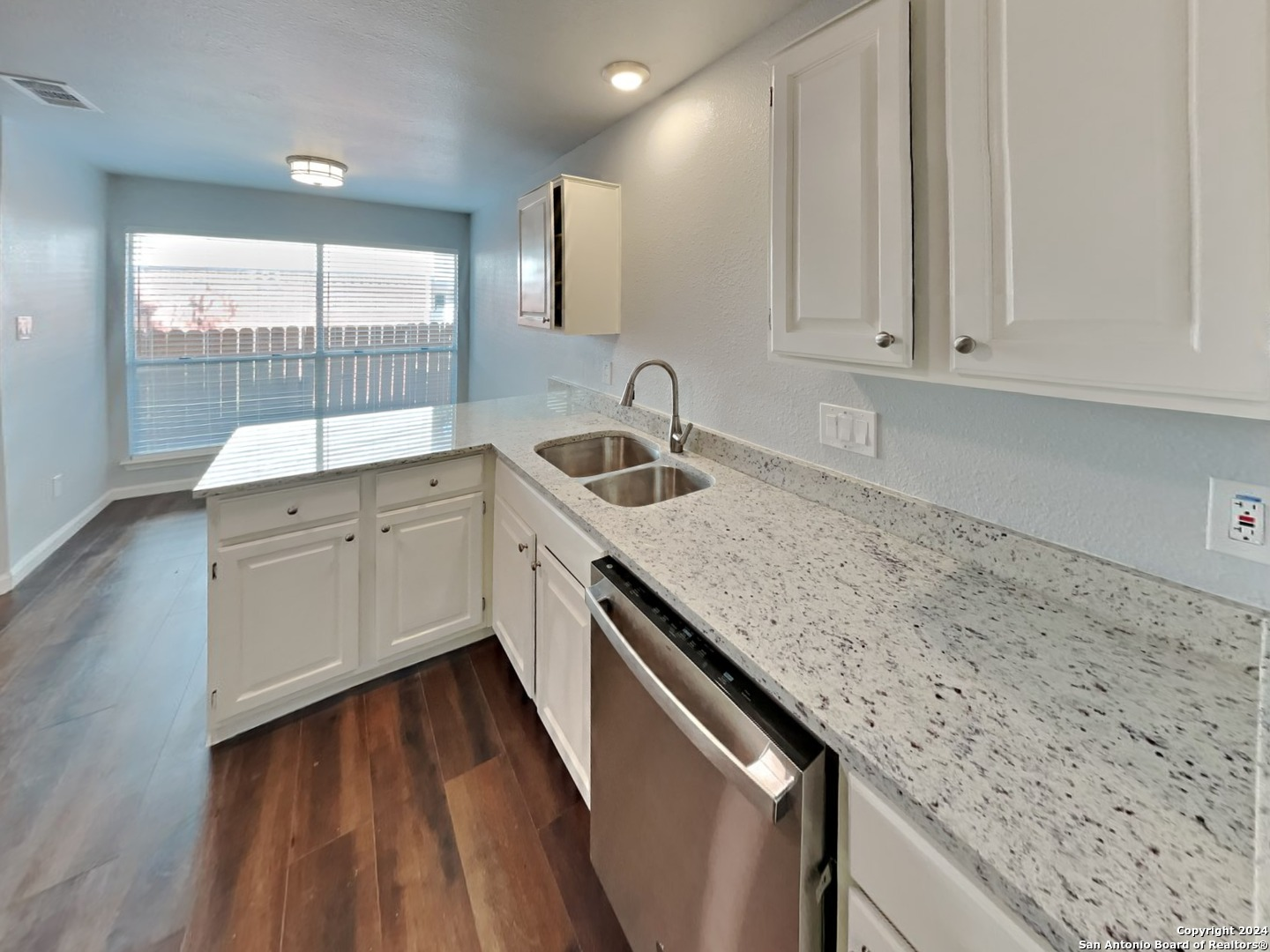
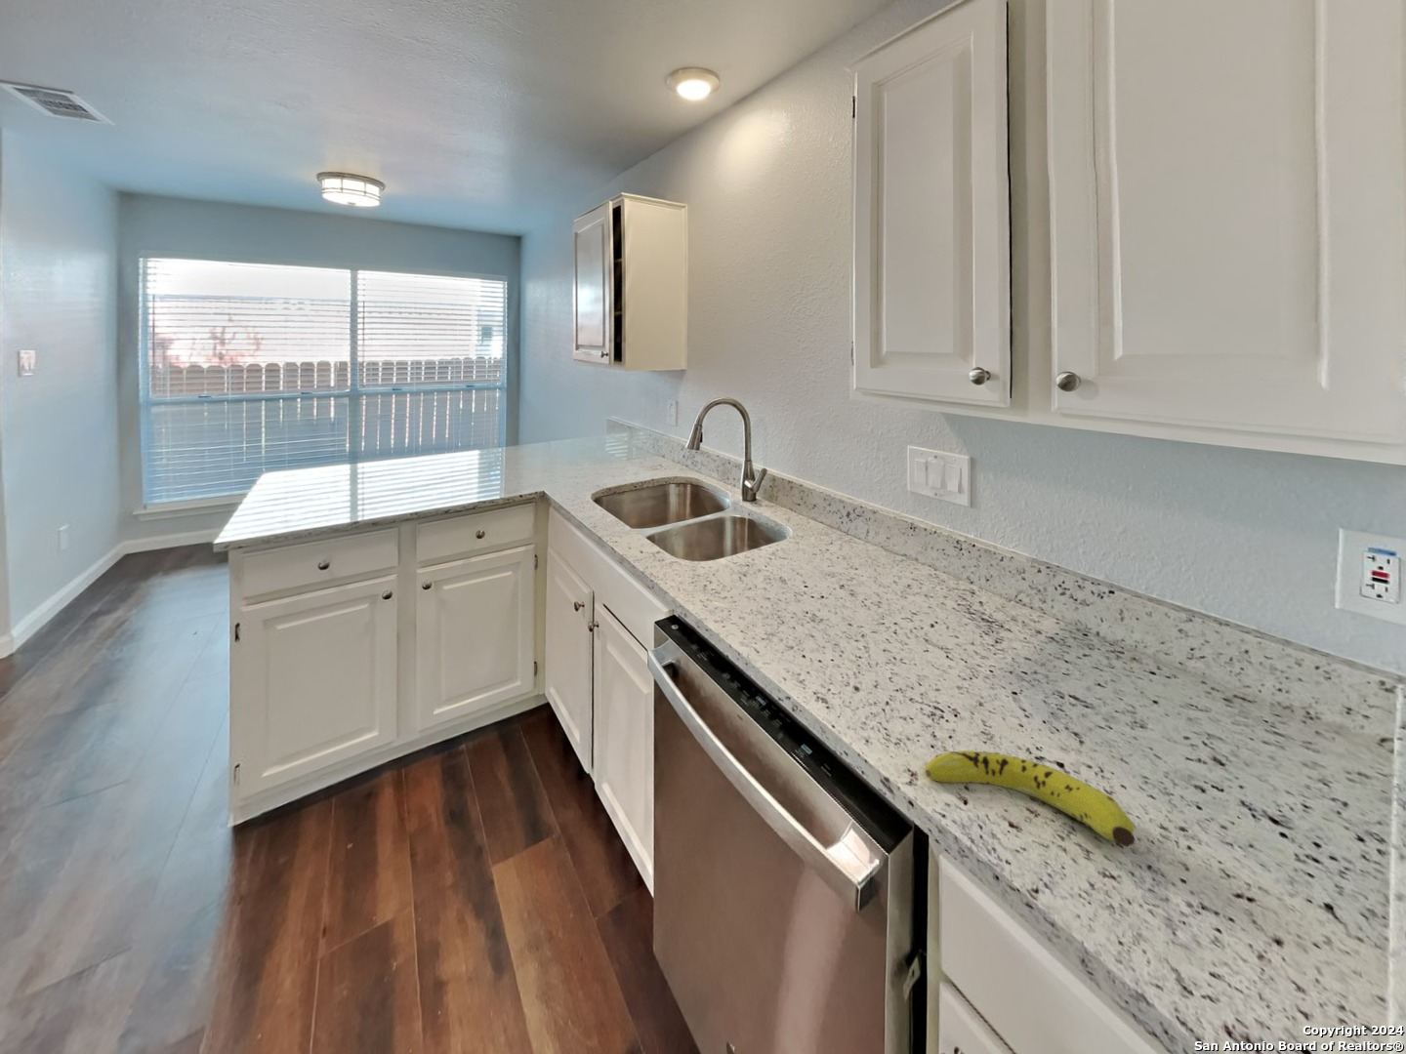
+ fruit (1023, 793)
